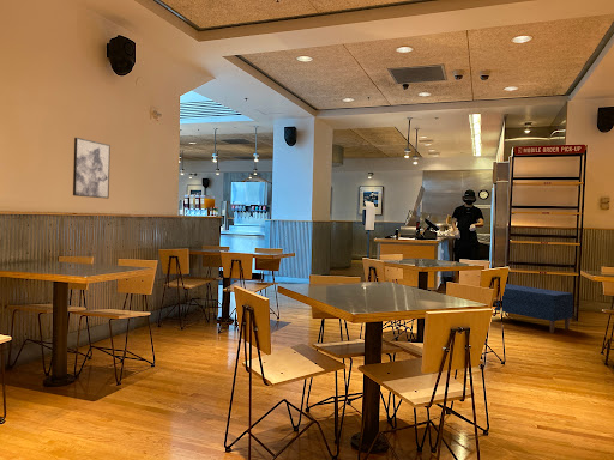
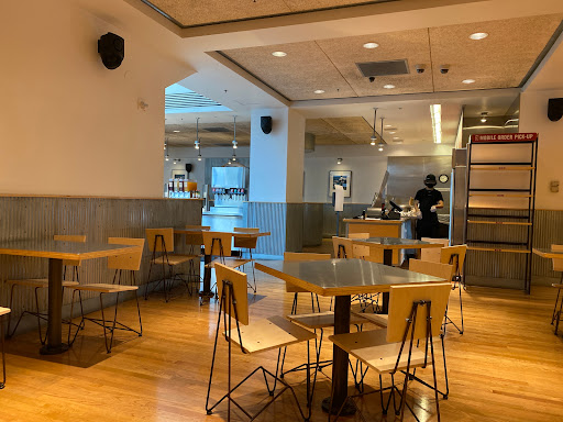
- wall art (92, 169)
- bench (525, 305)
